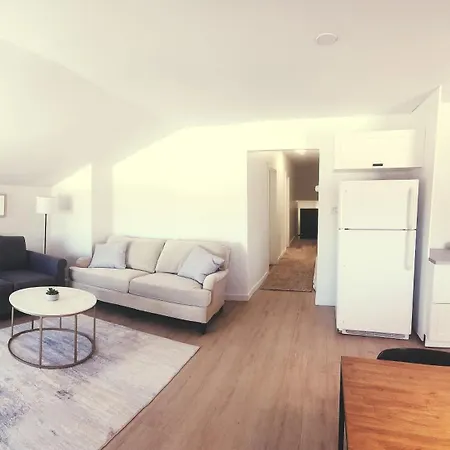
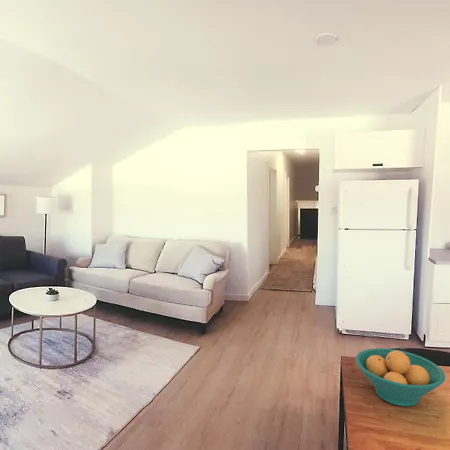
+ fruit bowl (397, 373)
